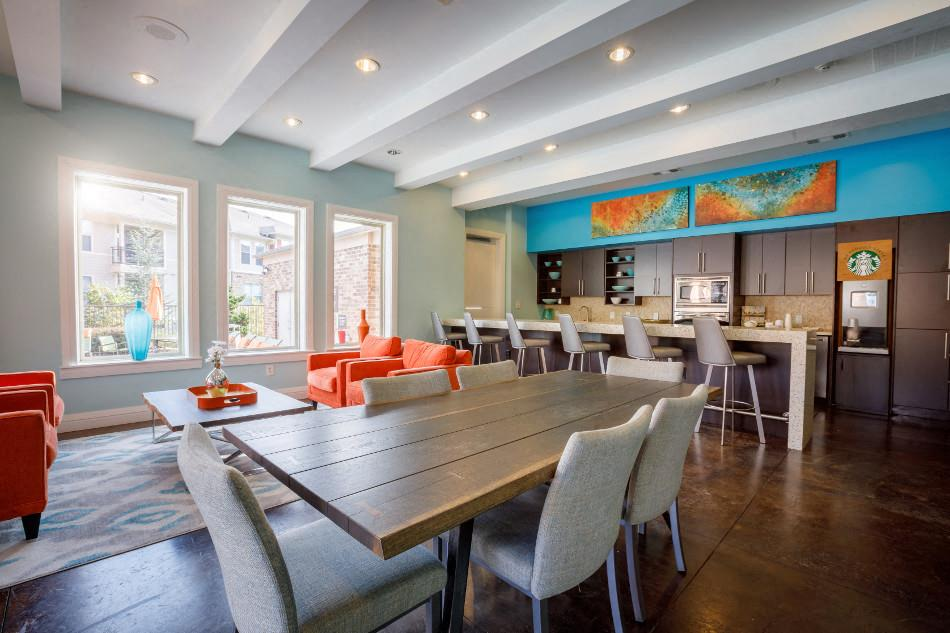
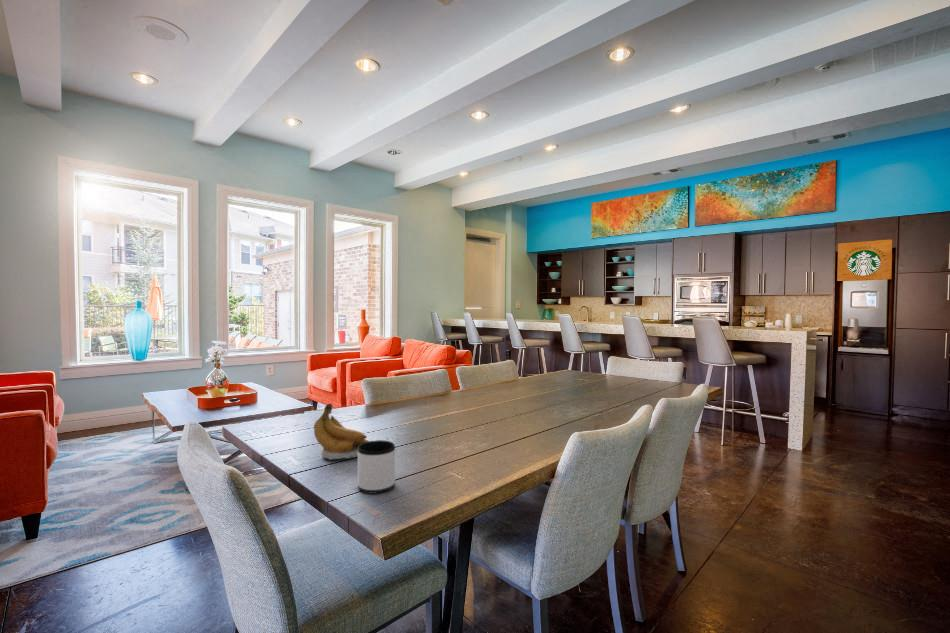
+ mug (373, 463)
+ banana (342, 431)
